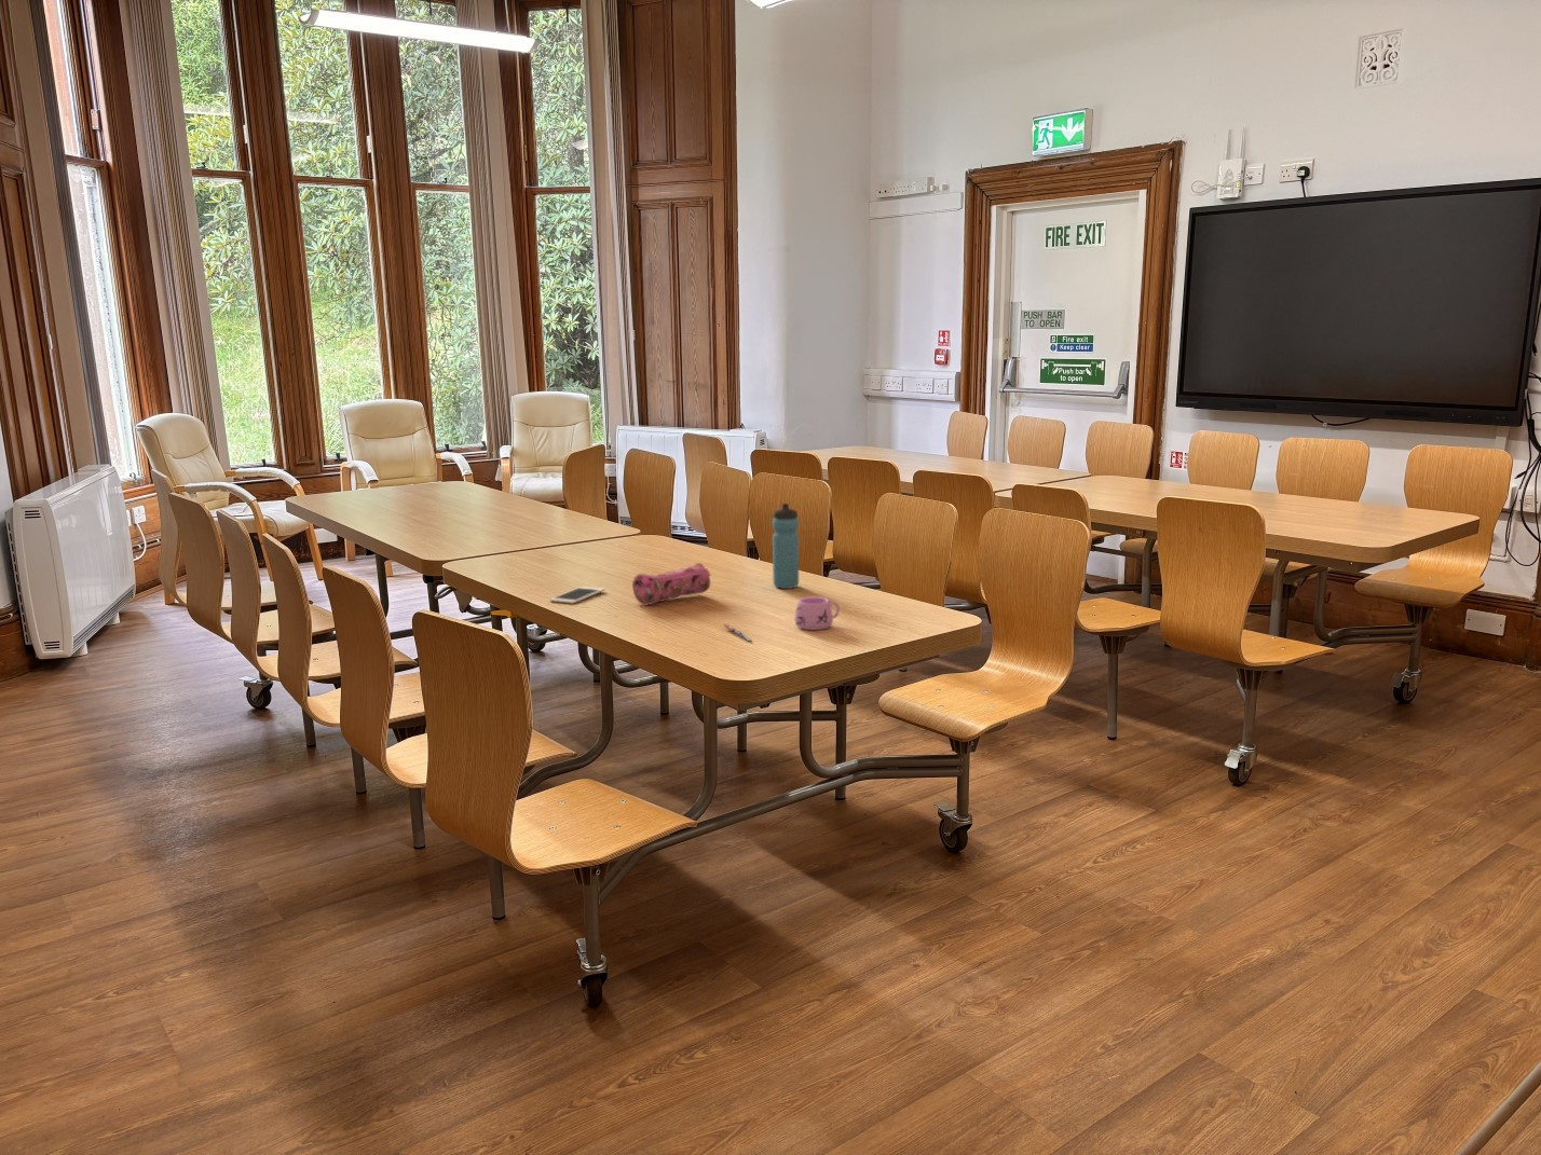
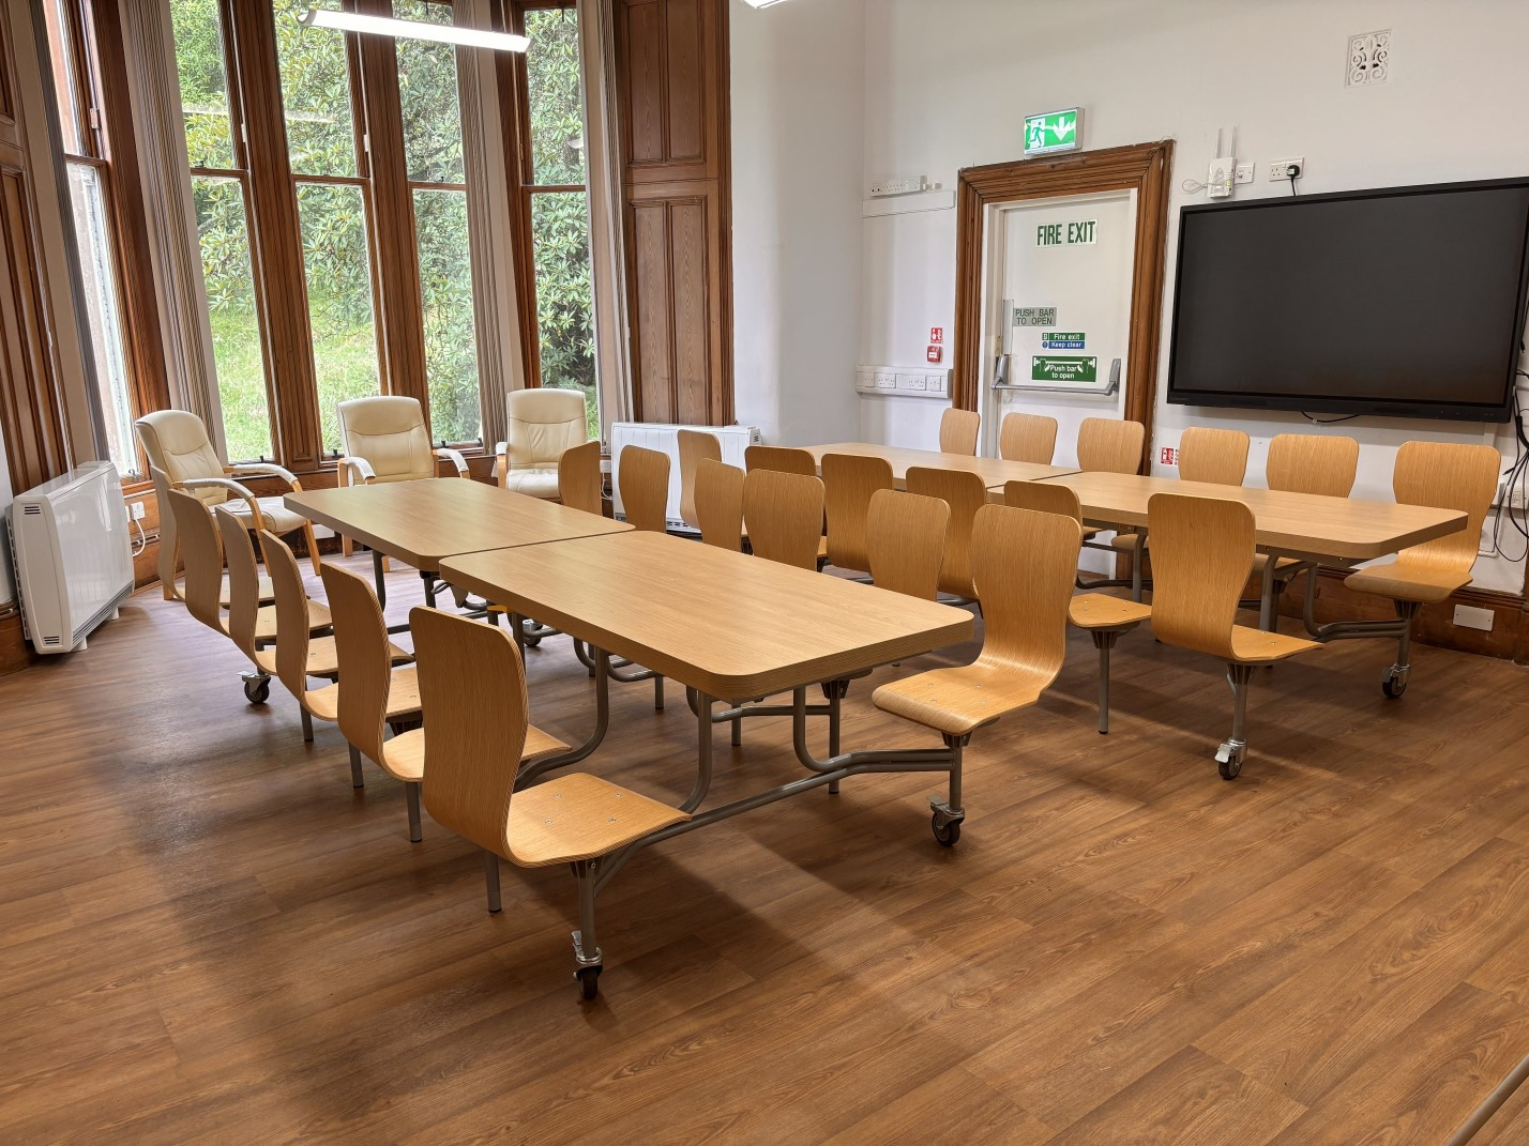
- pen (737, 632)
- water bottle (785, 545)
- mug (818, 613)
- pencil case (671, 584)
- cell phone (578, 594)
